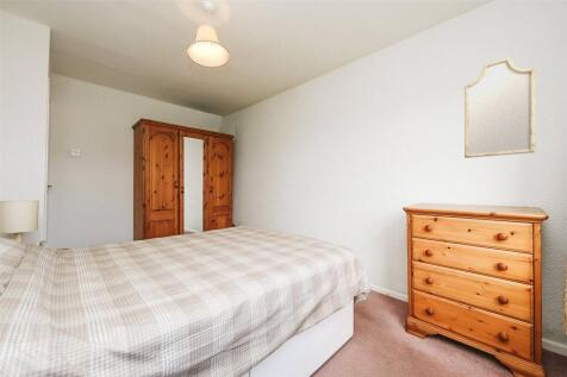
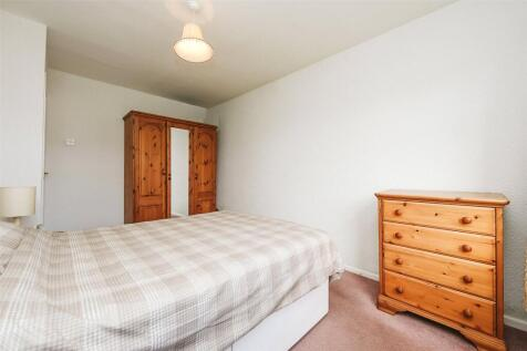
- home mirror (497, 107)
